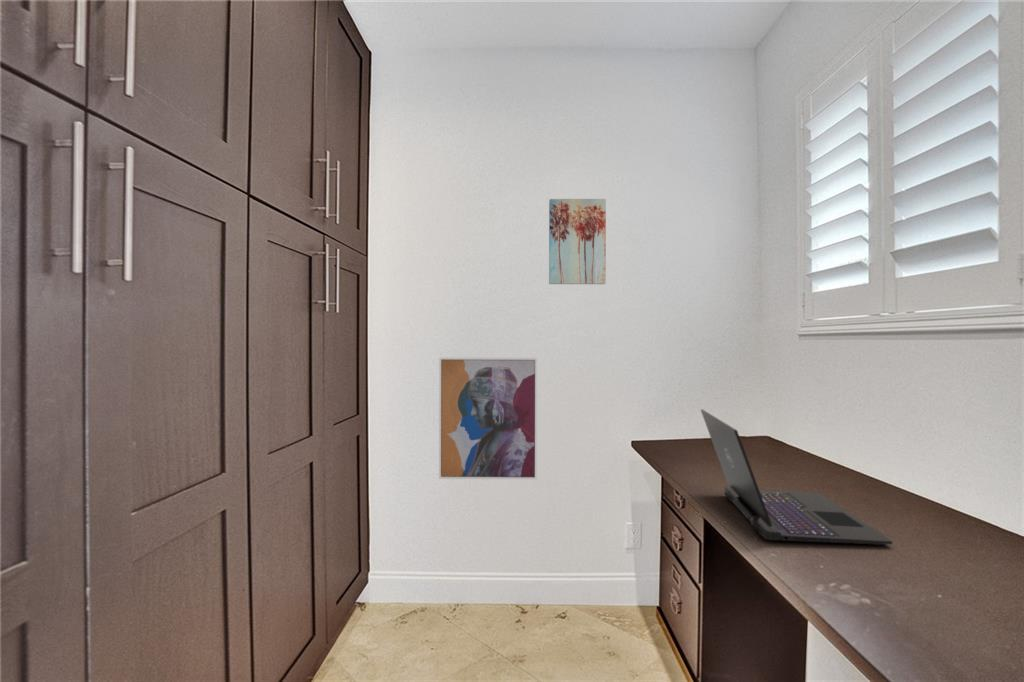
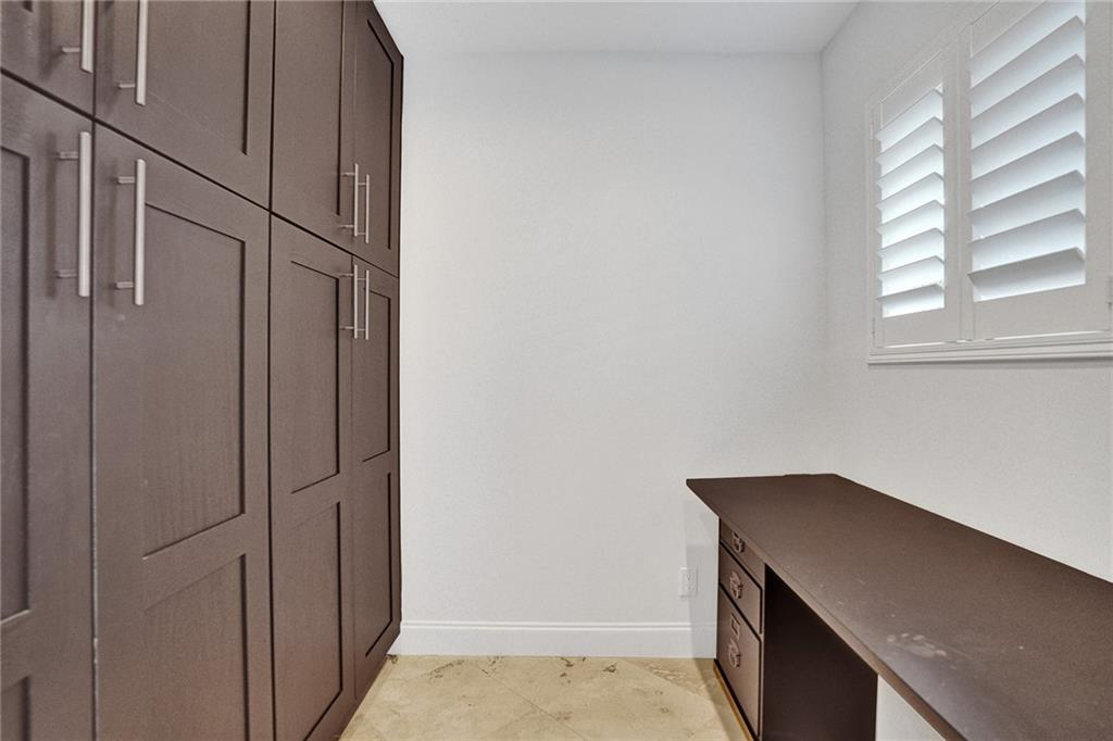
- wall art (488, 418)
- wall art (577, 241)
- laptop (781, 491)
